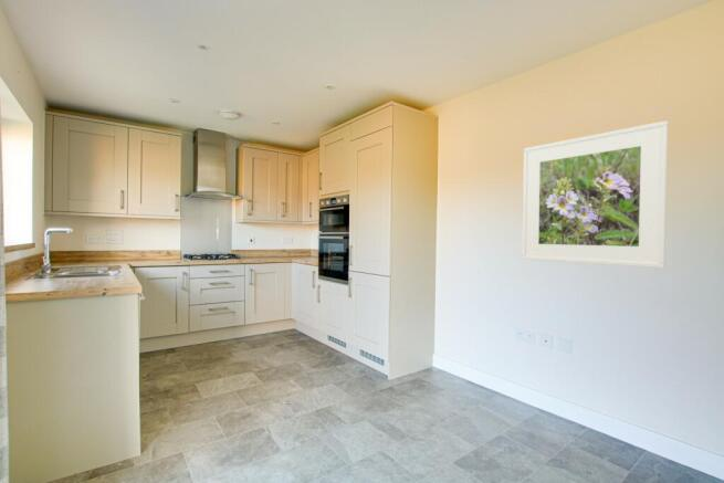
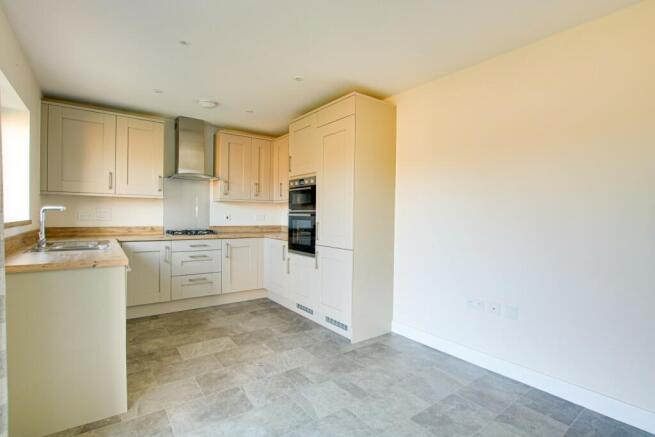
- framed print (585, 200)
